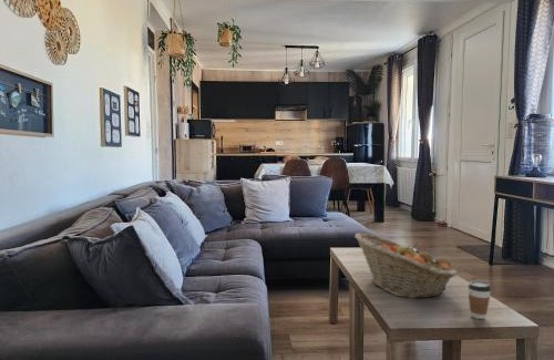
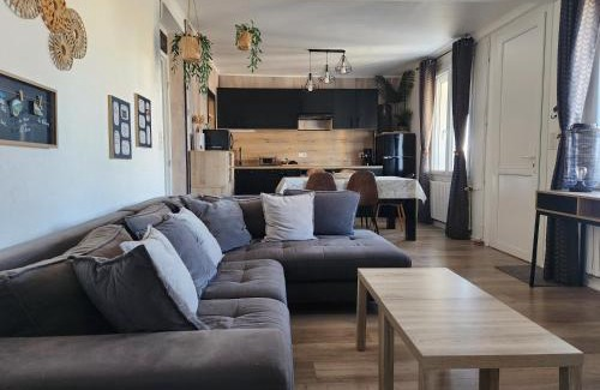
- coffee cup (479, 299)
- fruit basket (402, 260)
